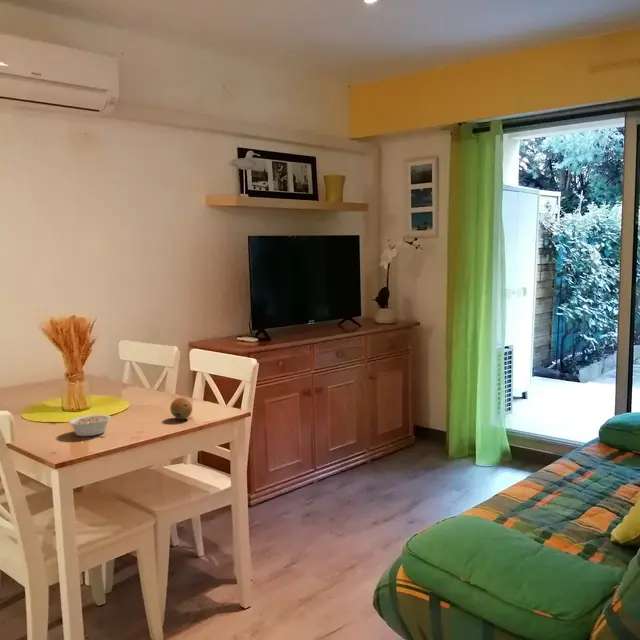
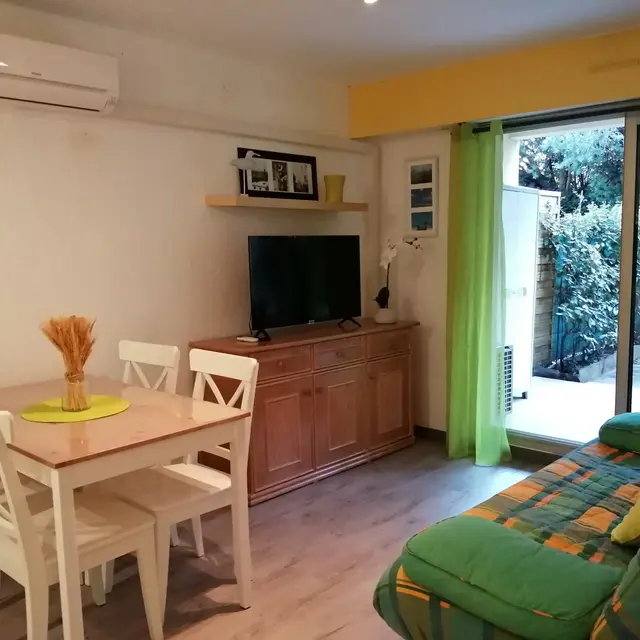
- legume (91, 424)
- fruit (180, 408)
